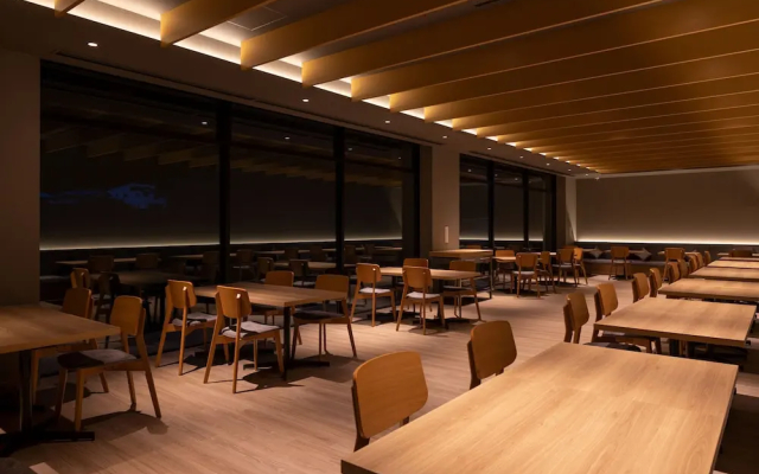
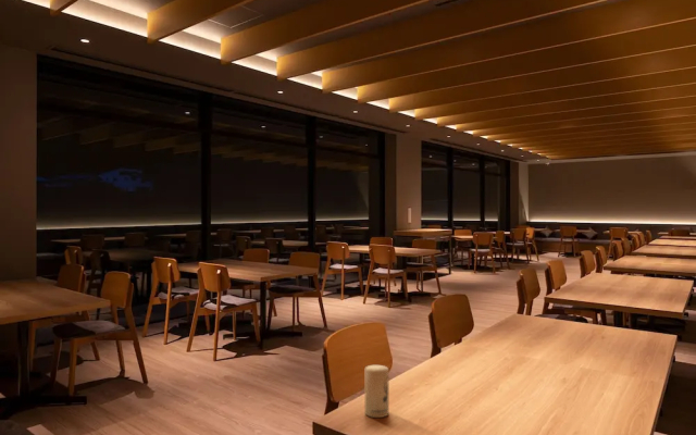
+ candle (376, 390)
